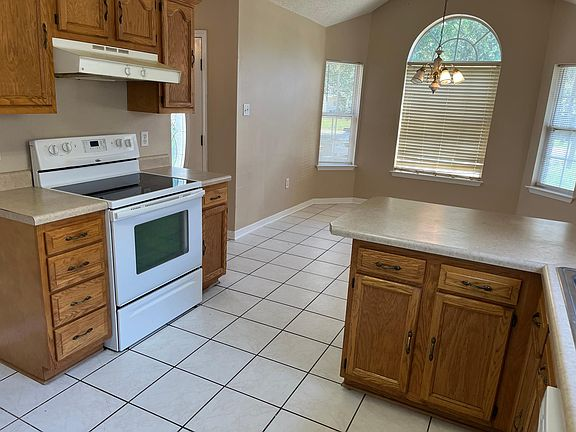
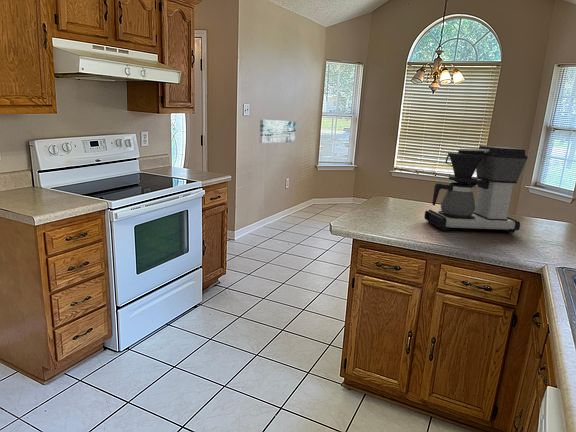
+ coffee maker (473, 186)
+ wall art (278, 131)
